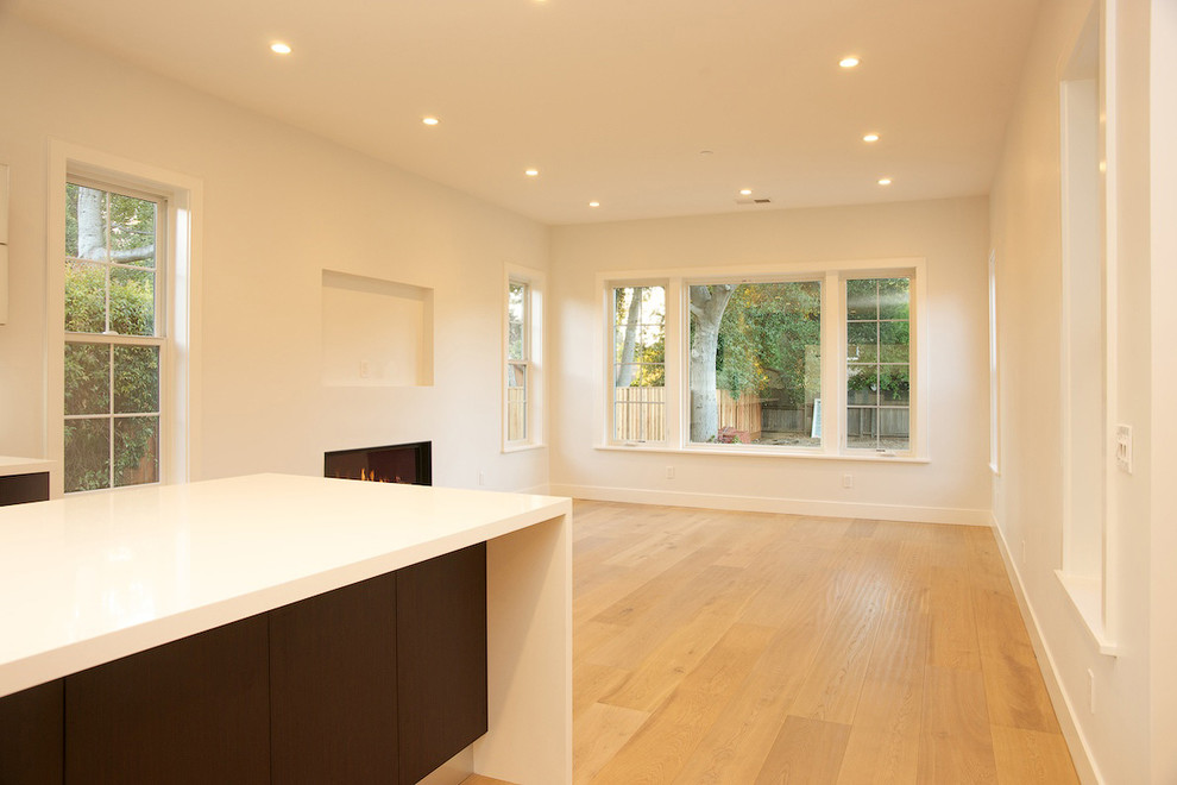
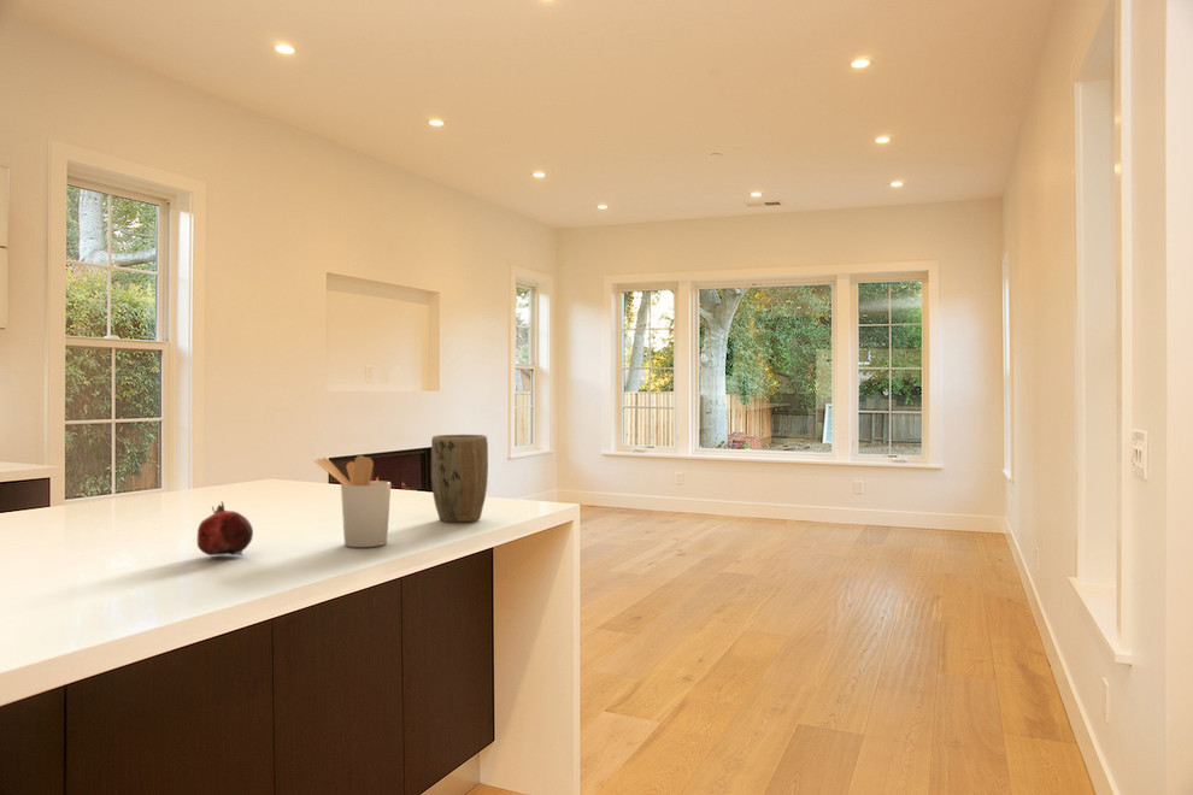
+ plant pot (459, 477)
+ utensil holder (352, 499)
+ fruit (224, 528)
